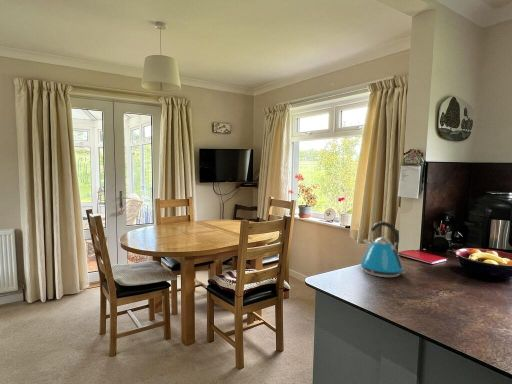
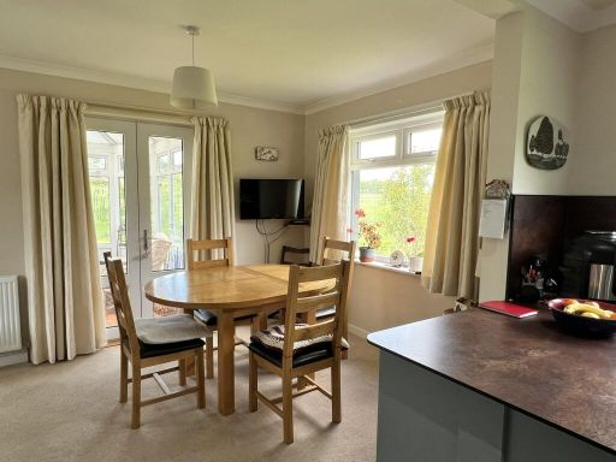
- kettle (383, 247)
